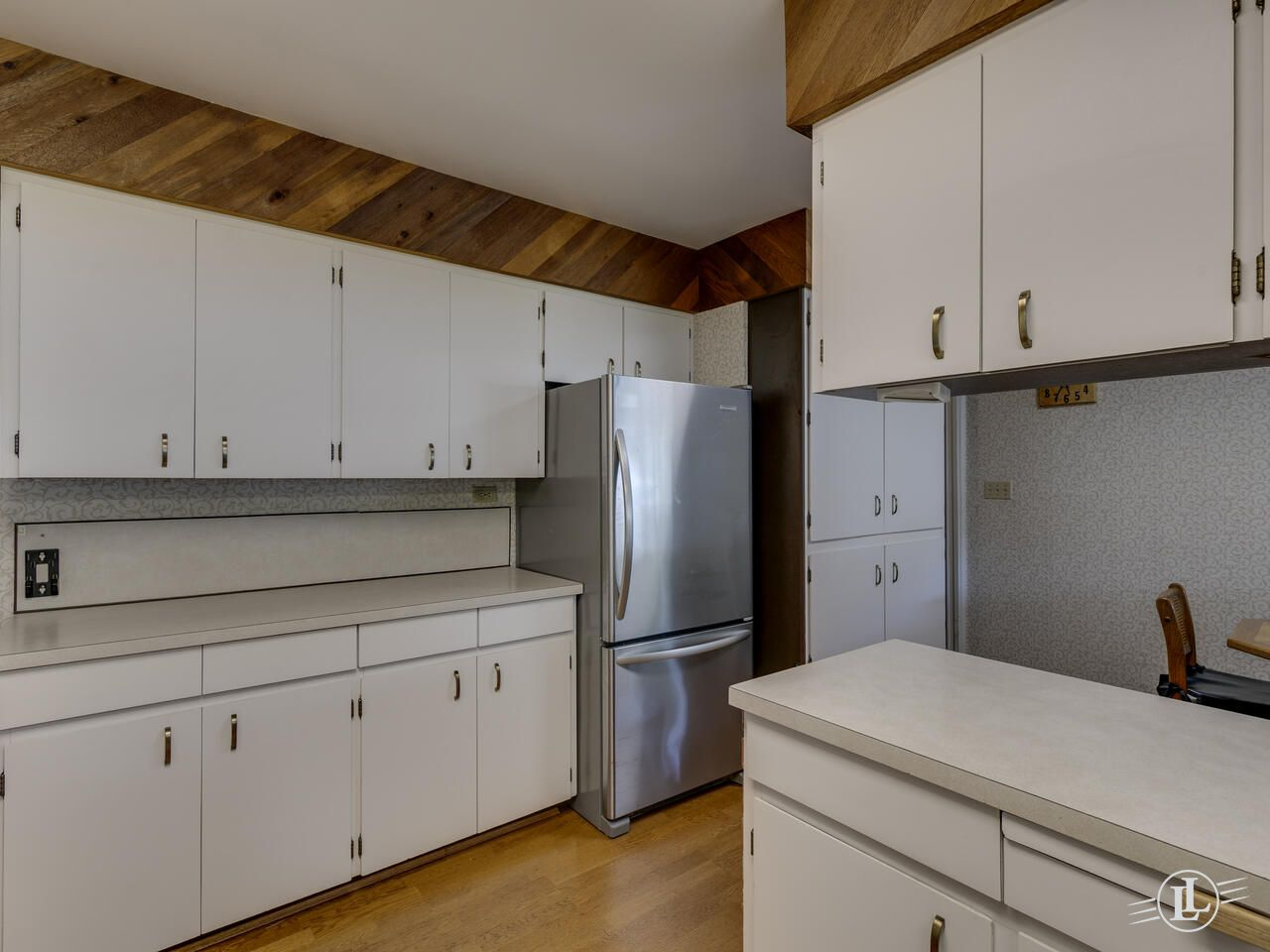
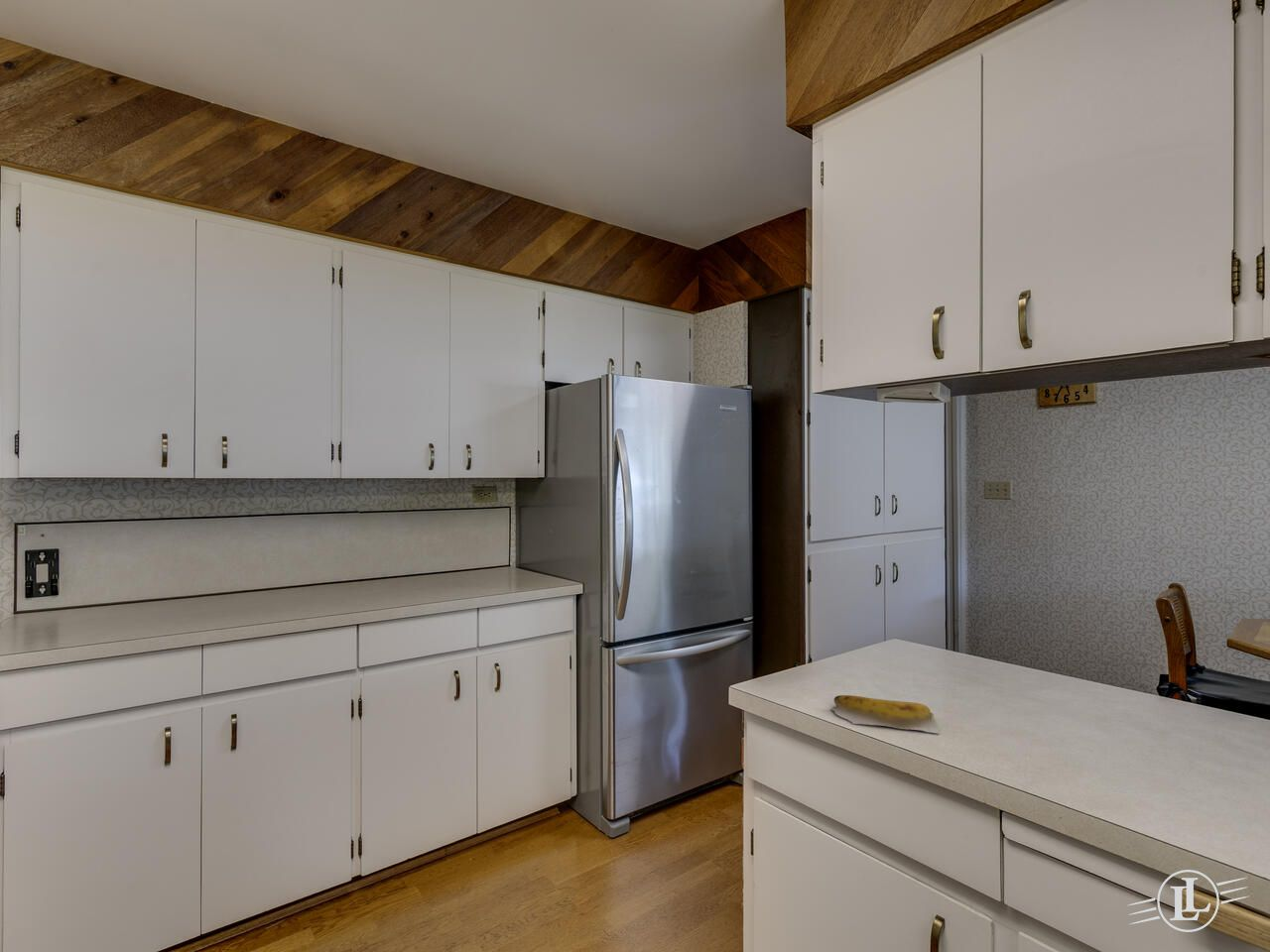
+ banana (888, 707)
